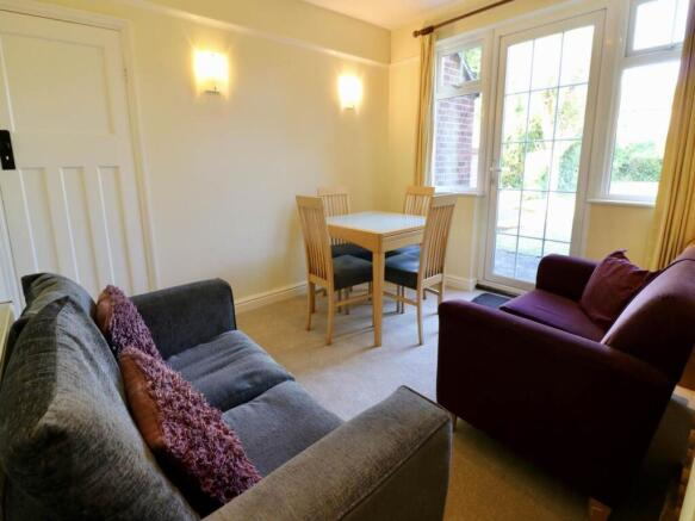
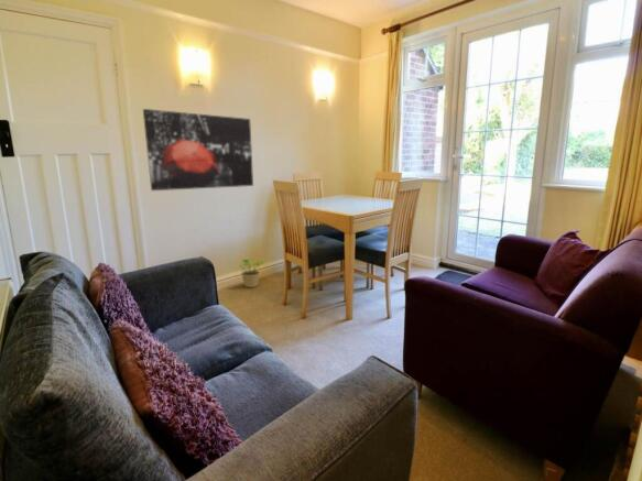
+ wall art (204, 152)
+ potted plant (249, 270)
